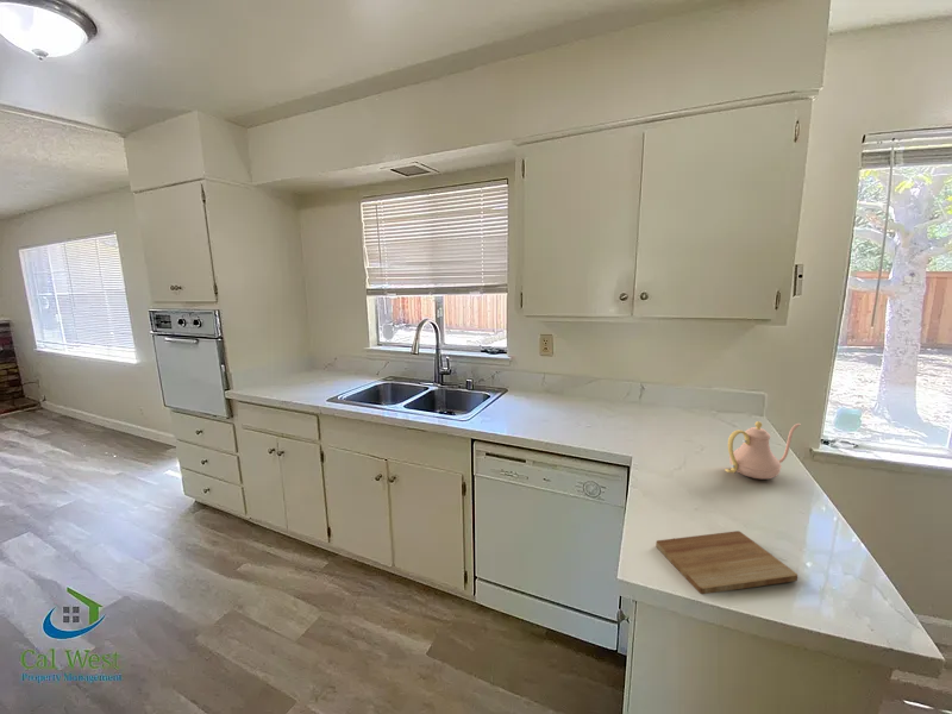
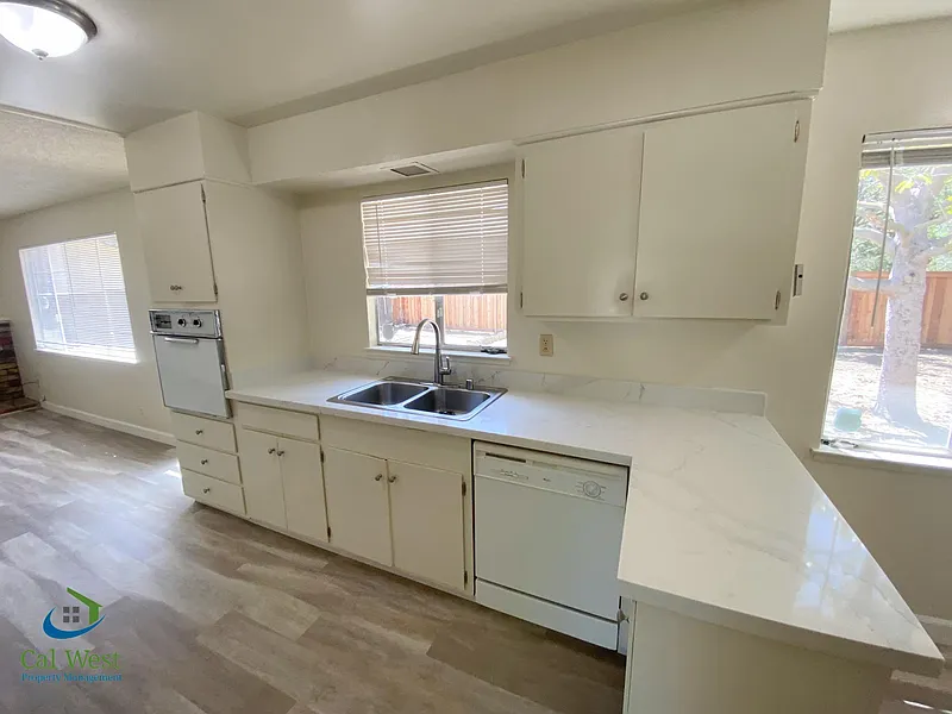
- teapot (763, 446)
- cutting board (721, 559)
